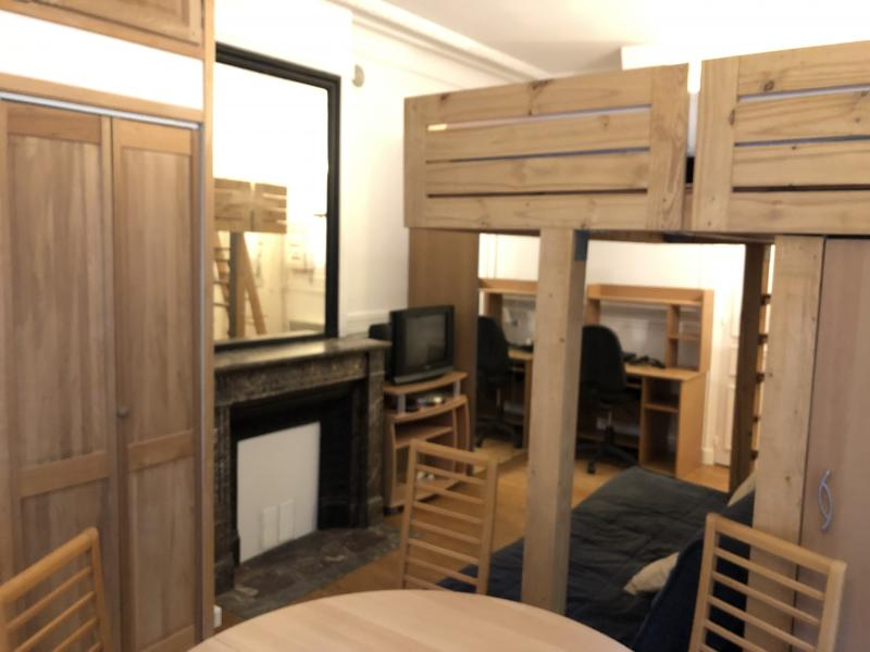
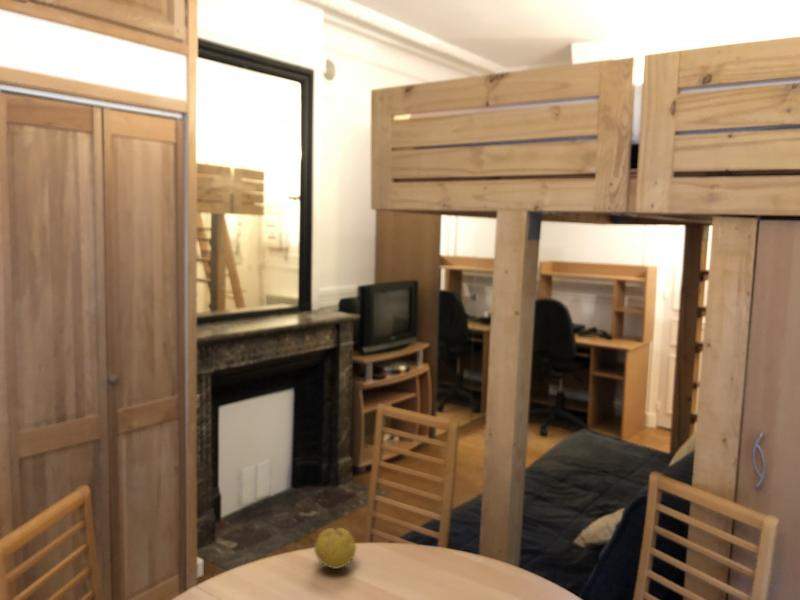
+ fruit (334, 548)
